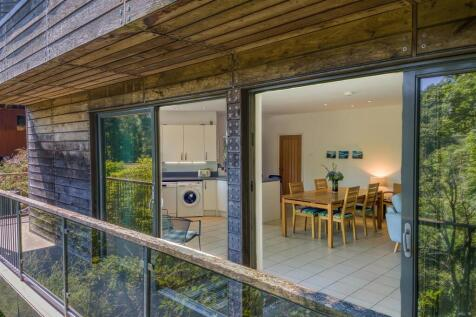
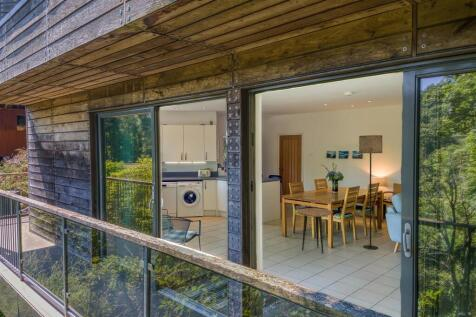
+ side table (316, 230)
+ floor lamp (370, 191)
